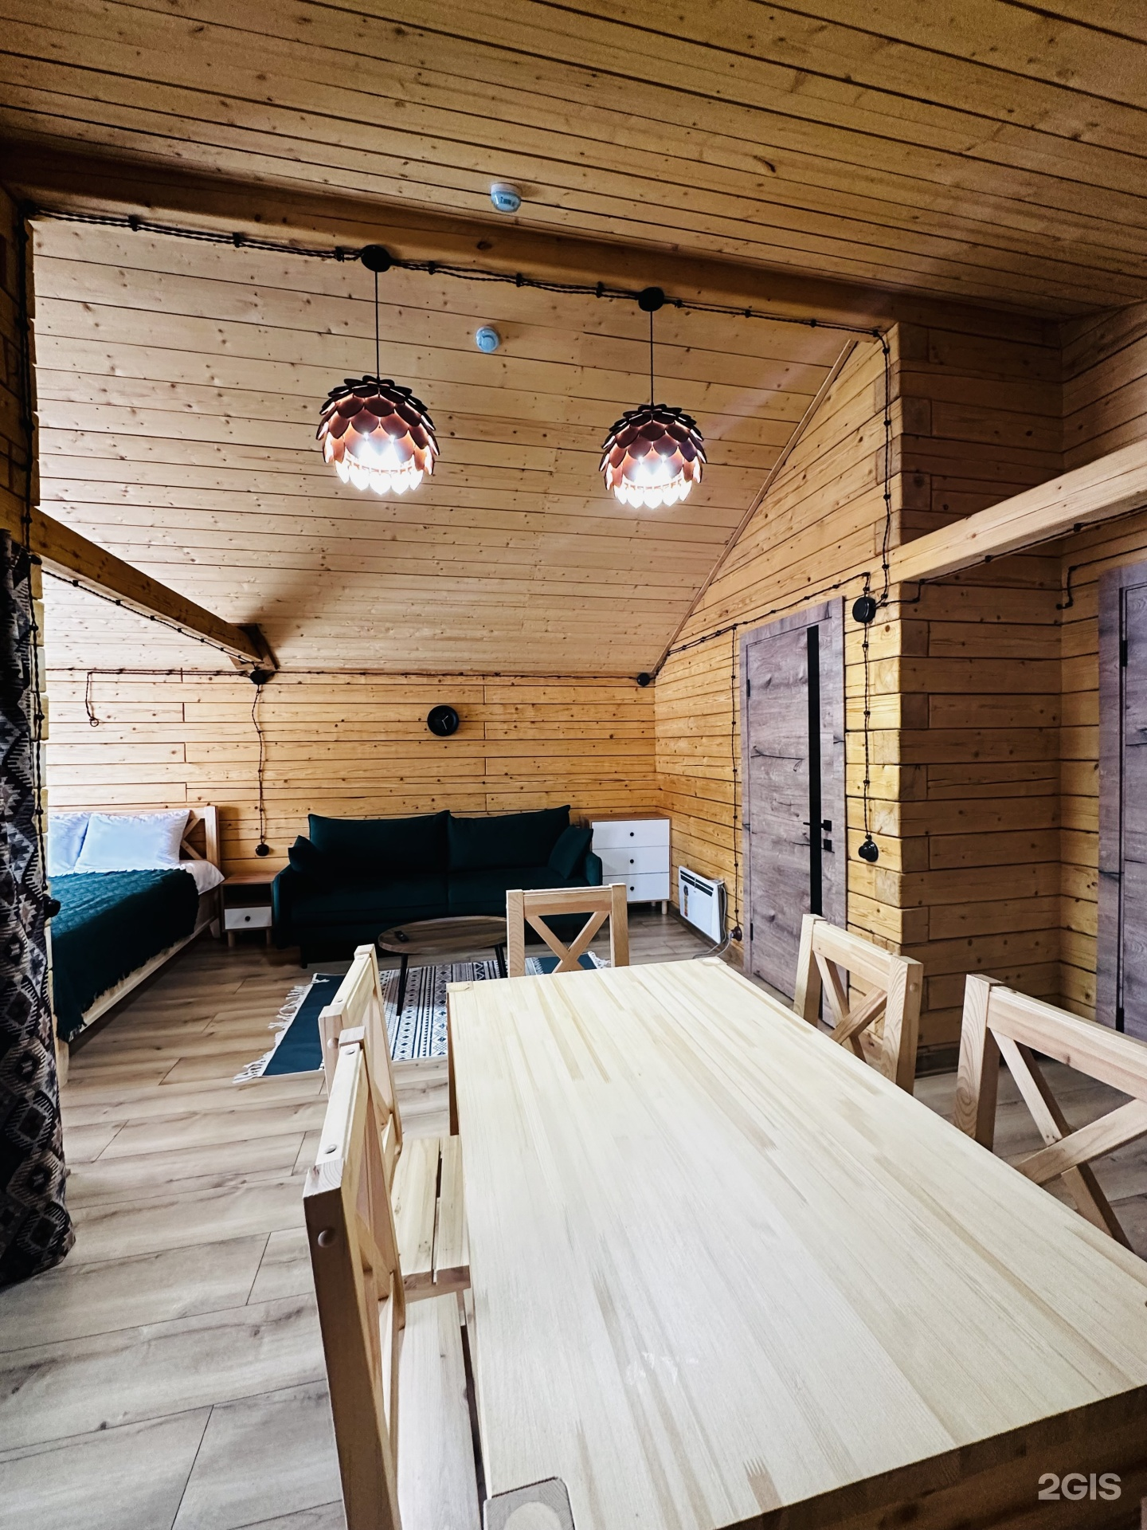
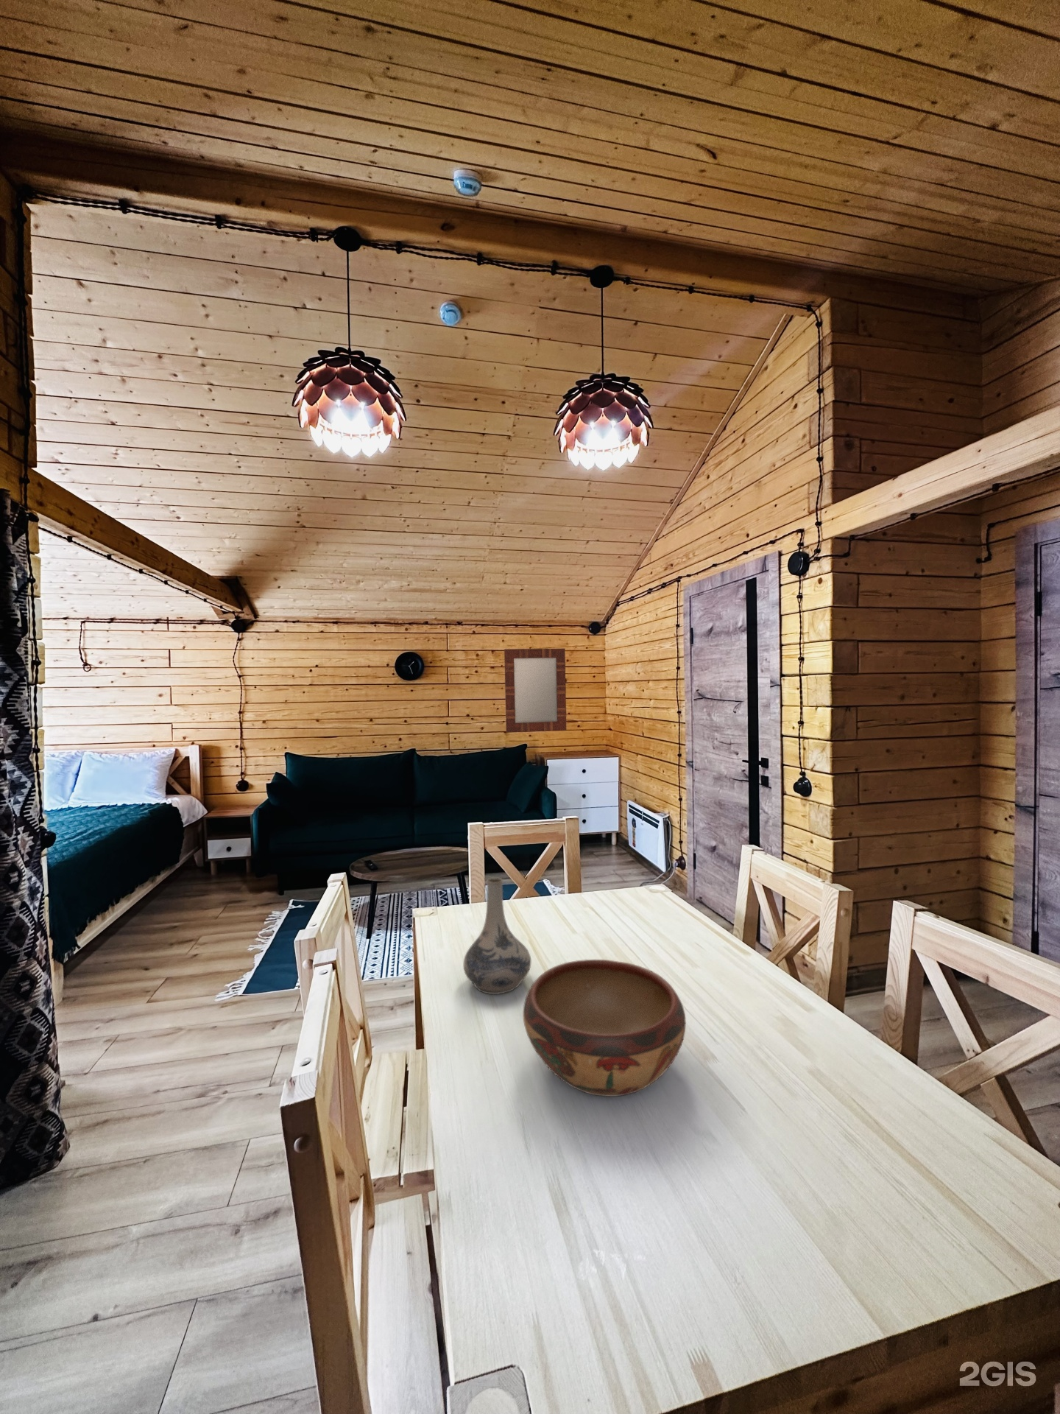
+ decorative bowl (602, 1028)
+ home mirror (536, 690)
+ decorative vase (497, 932)
